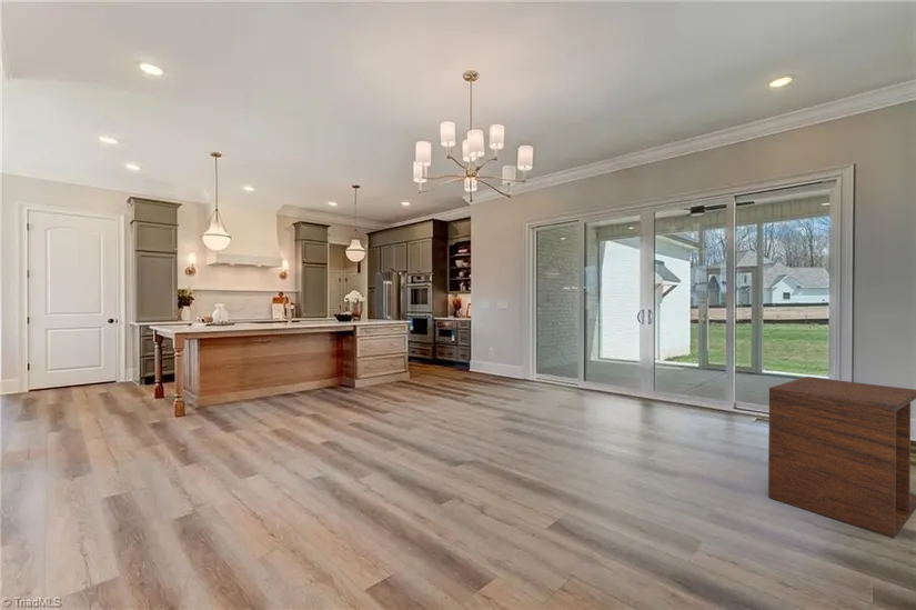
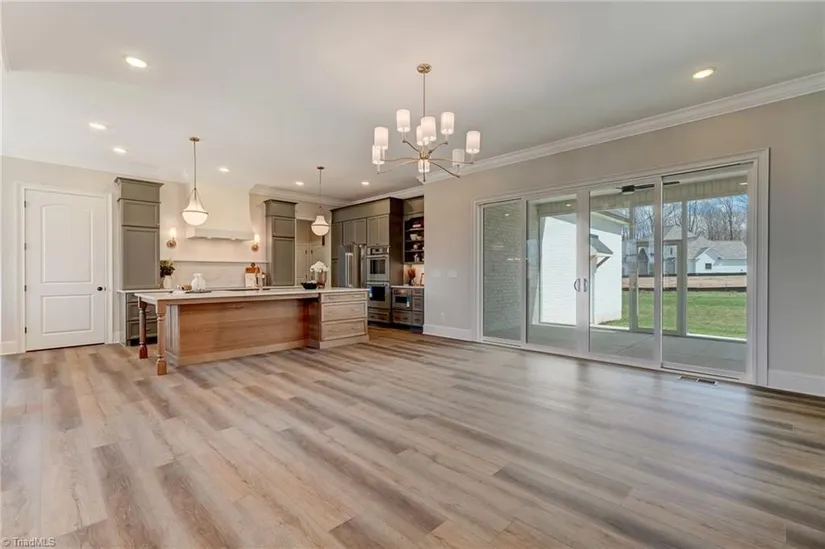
- side table (843, 444)
